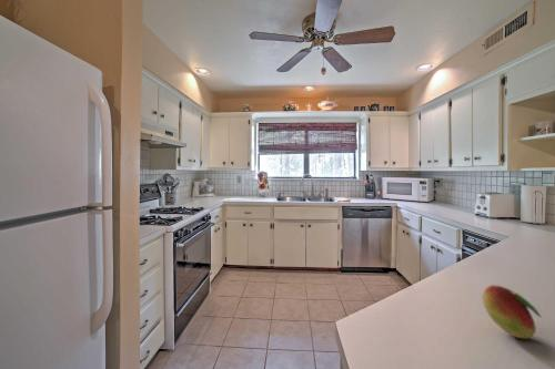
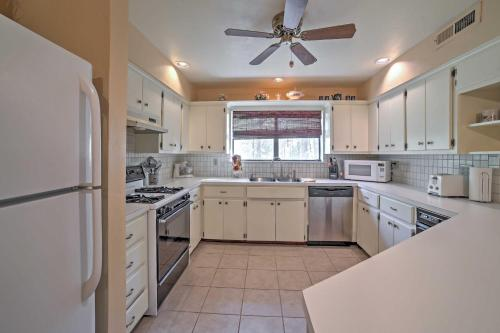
- fruit (509, 310)
